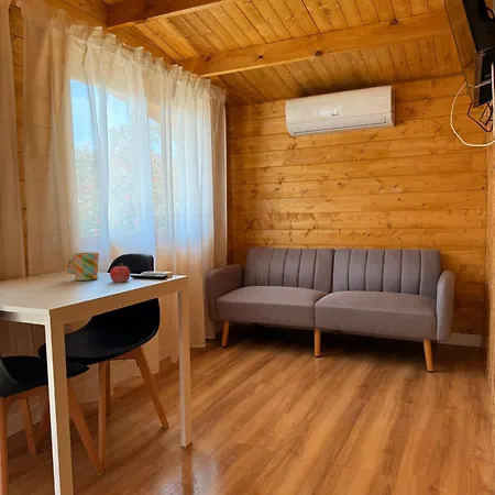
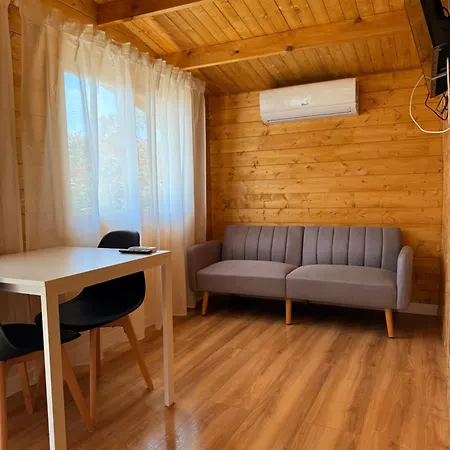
- fruit (120, 272)
- mug (81, 266)
